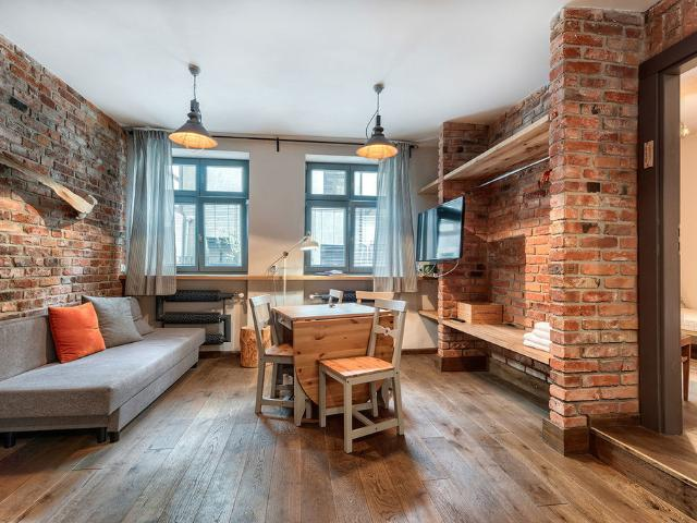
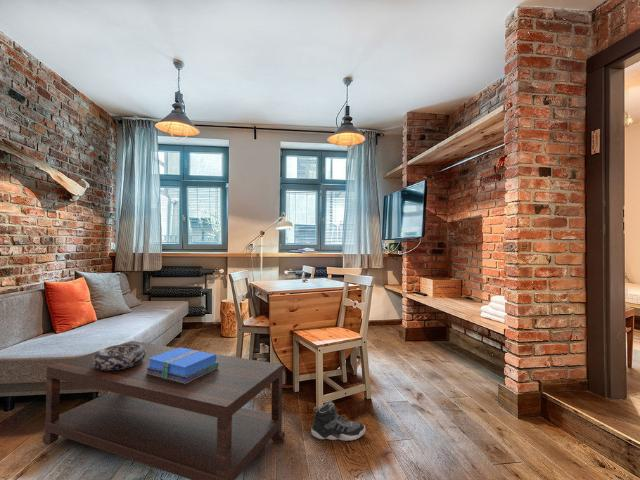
+ coffee table (166, 403)
+ sneaker (338, 419)
+ decorative bowl (120, 356)
+ books (182, 363)
